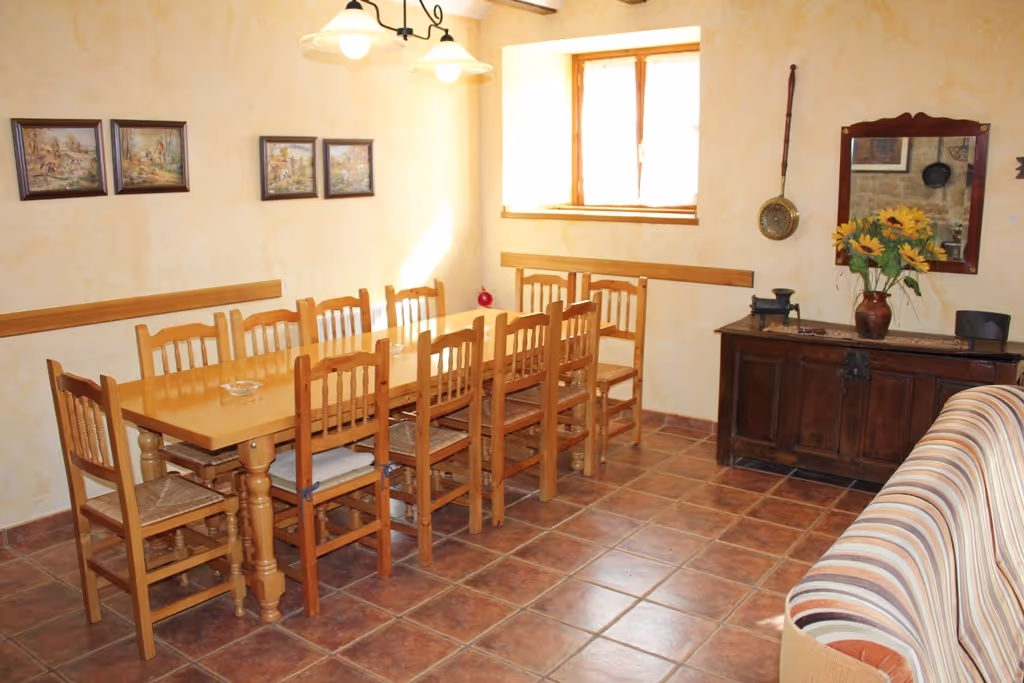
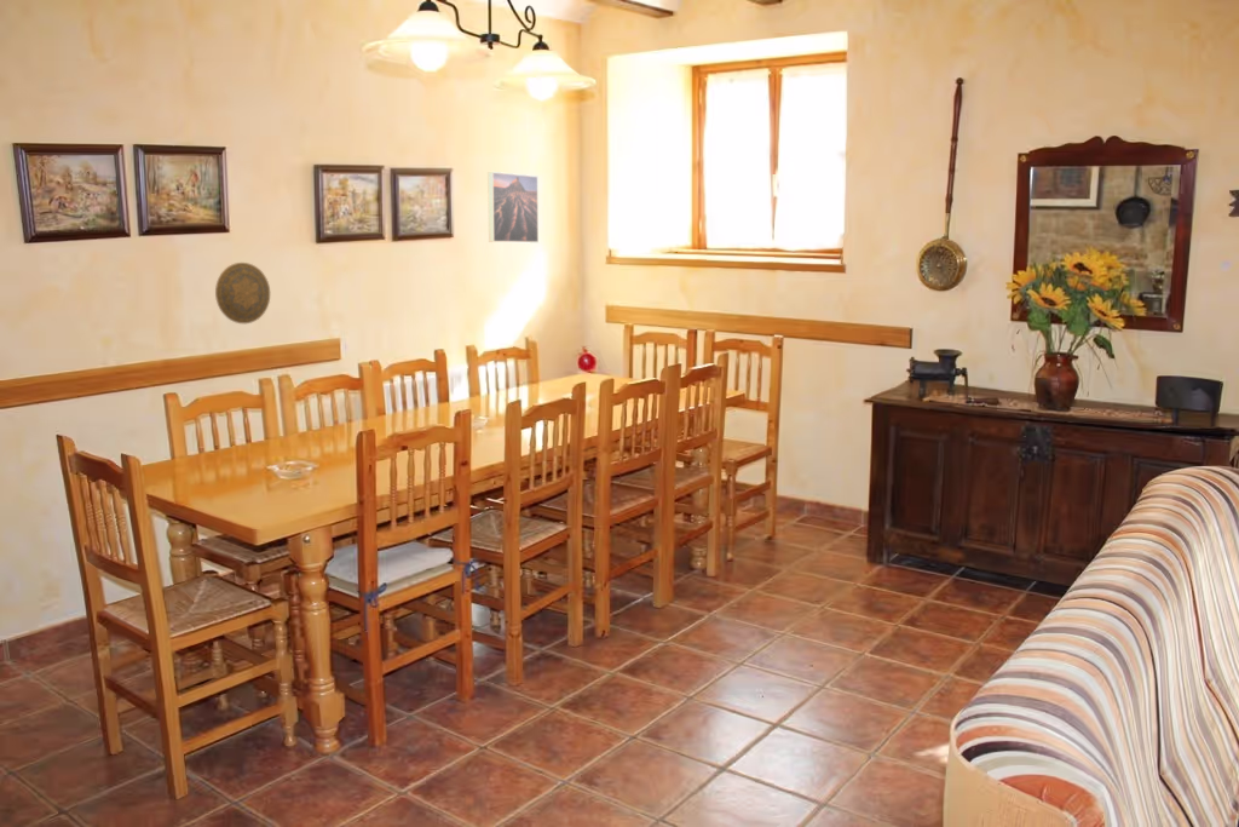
+ decorative plate (244, 293)
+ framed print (513, 208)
